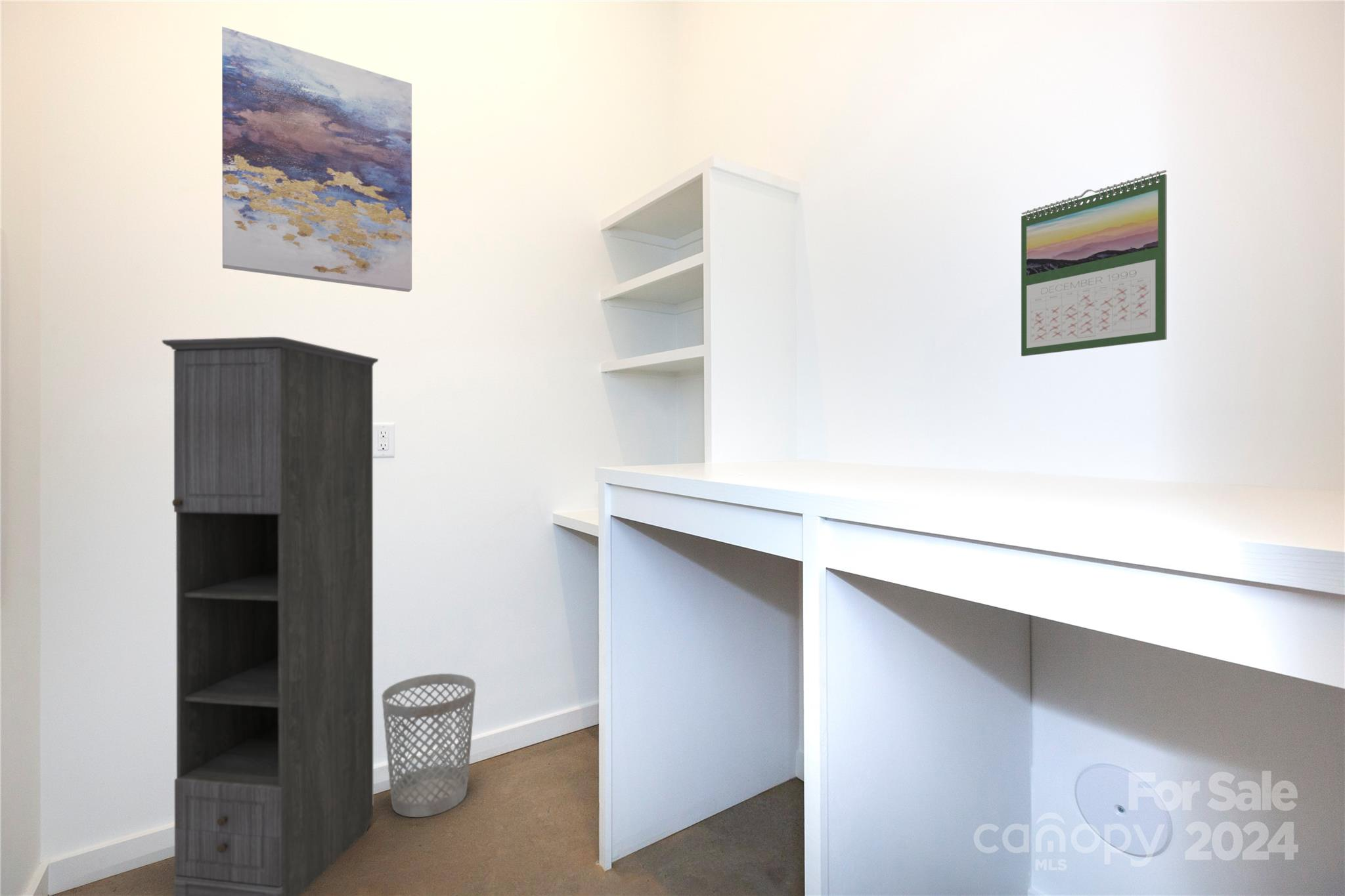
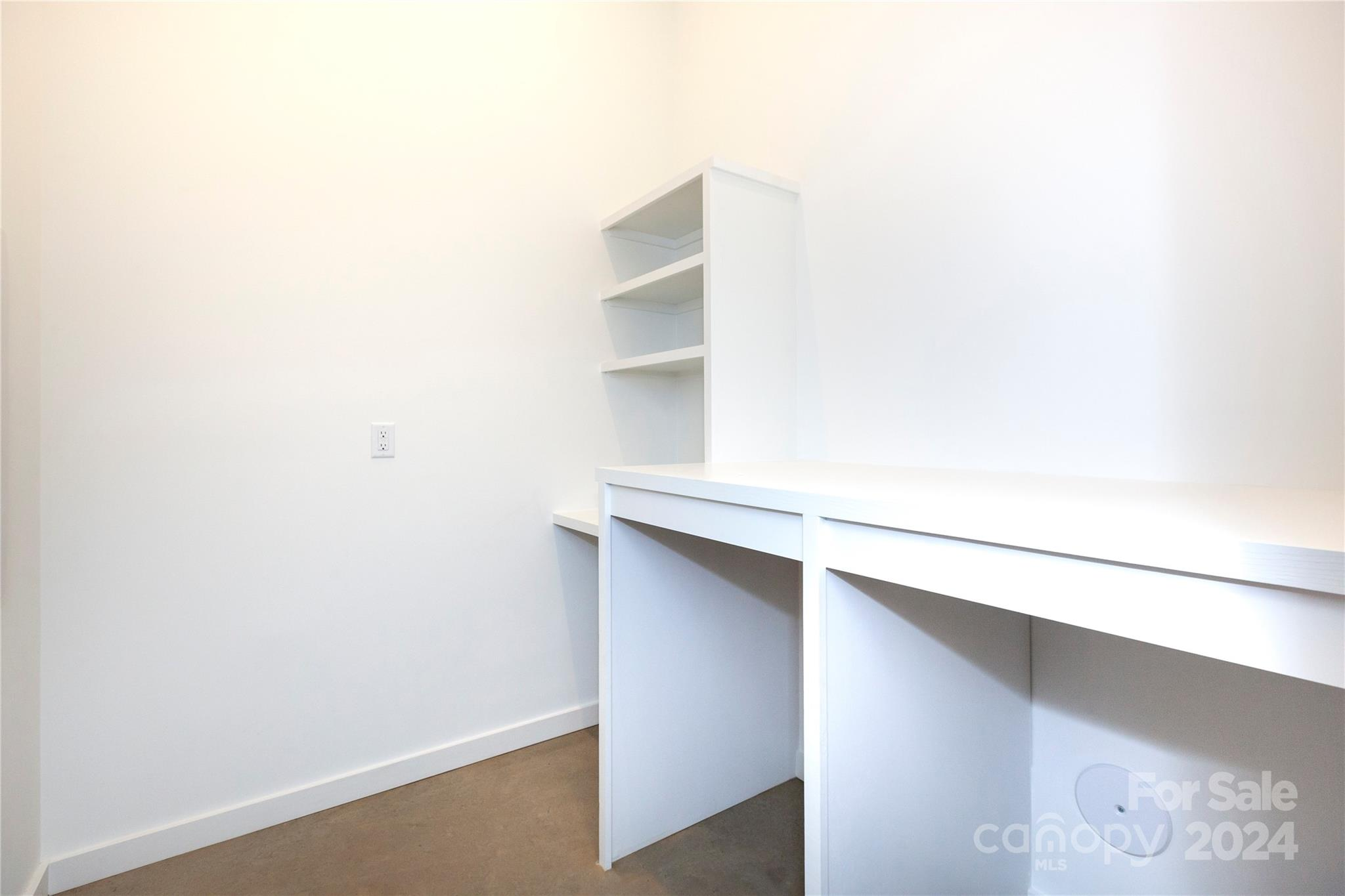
- wall art (323, 169)
- wastebasket (431, 744)
- calendar (1088, 269)
- storage cabinet (280, 607)
